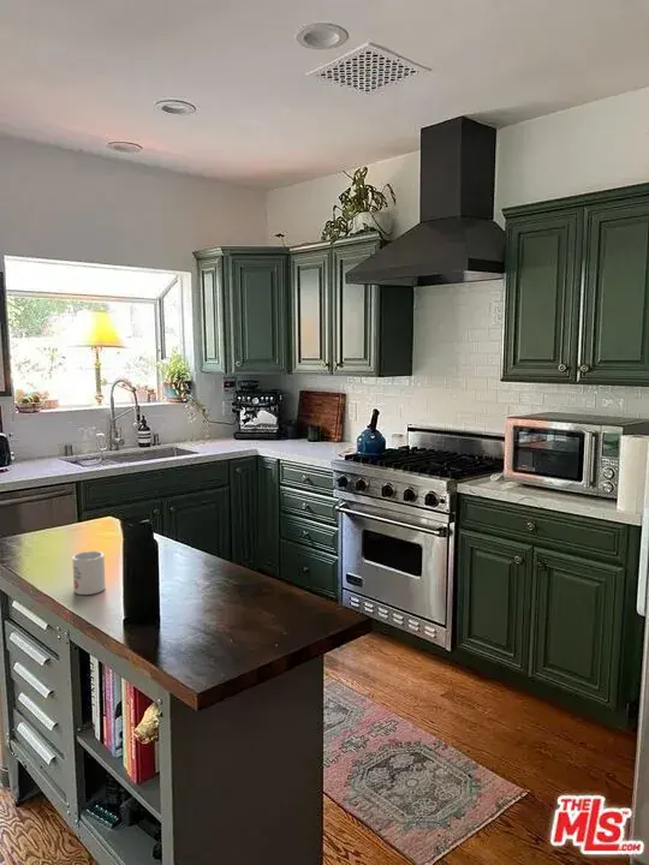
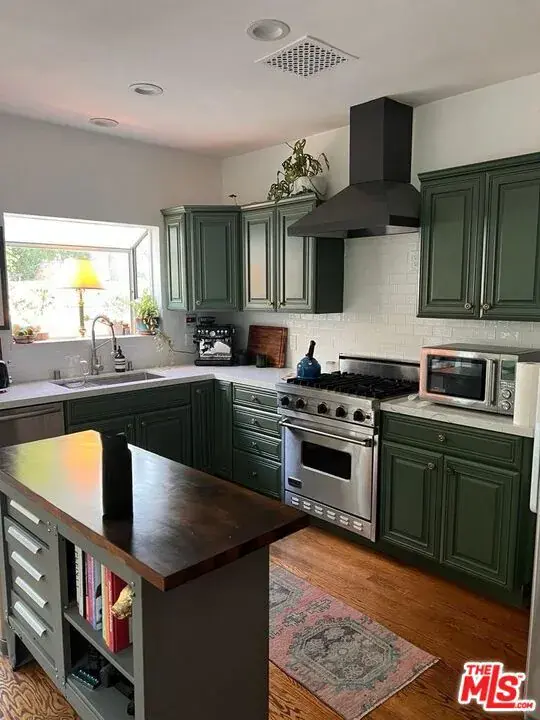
- mug (85, 571)
